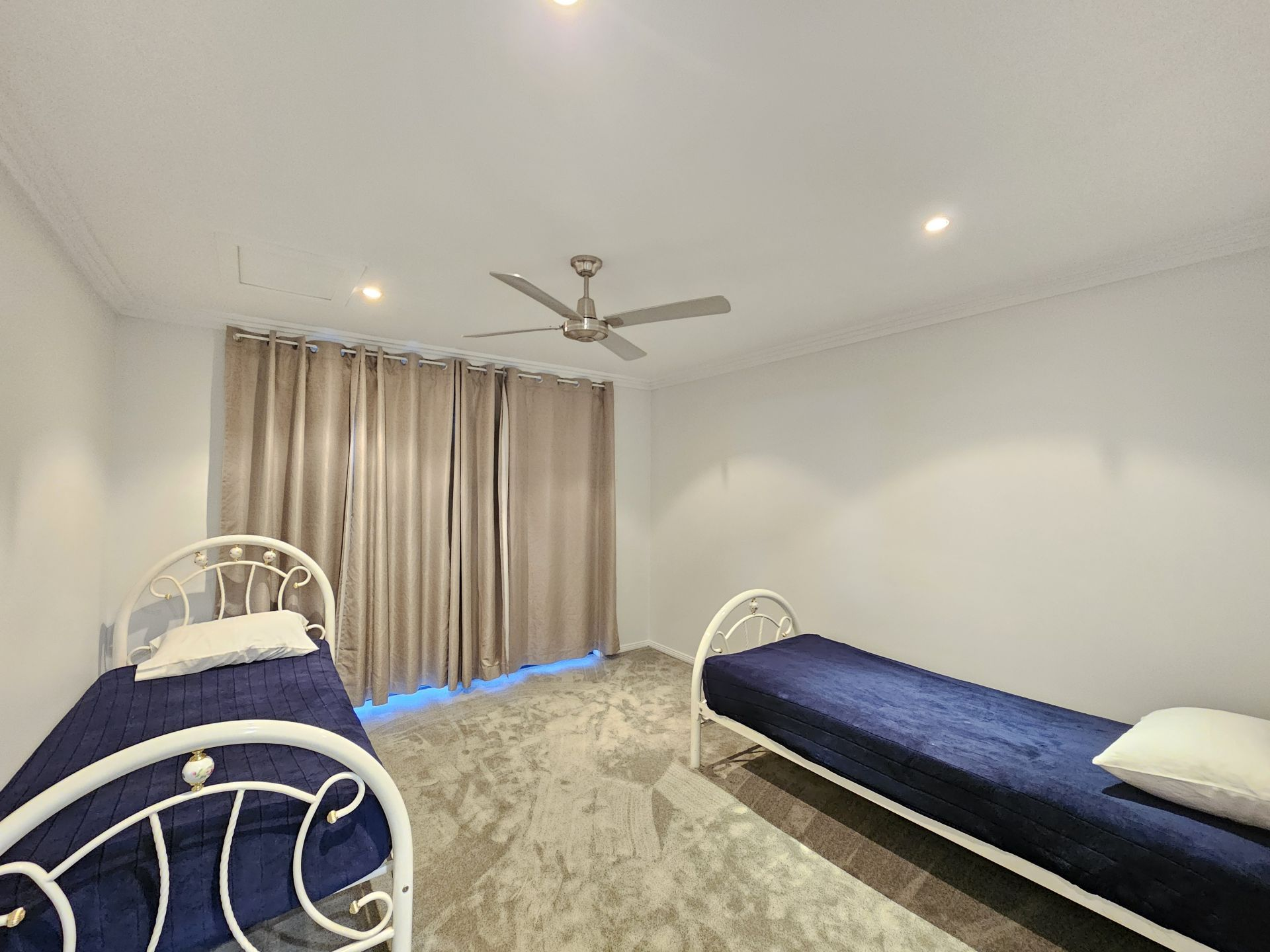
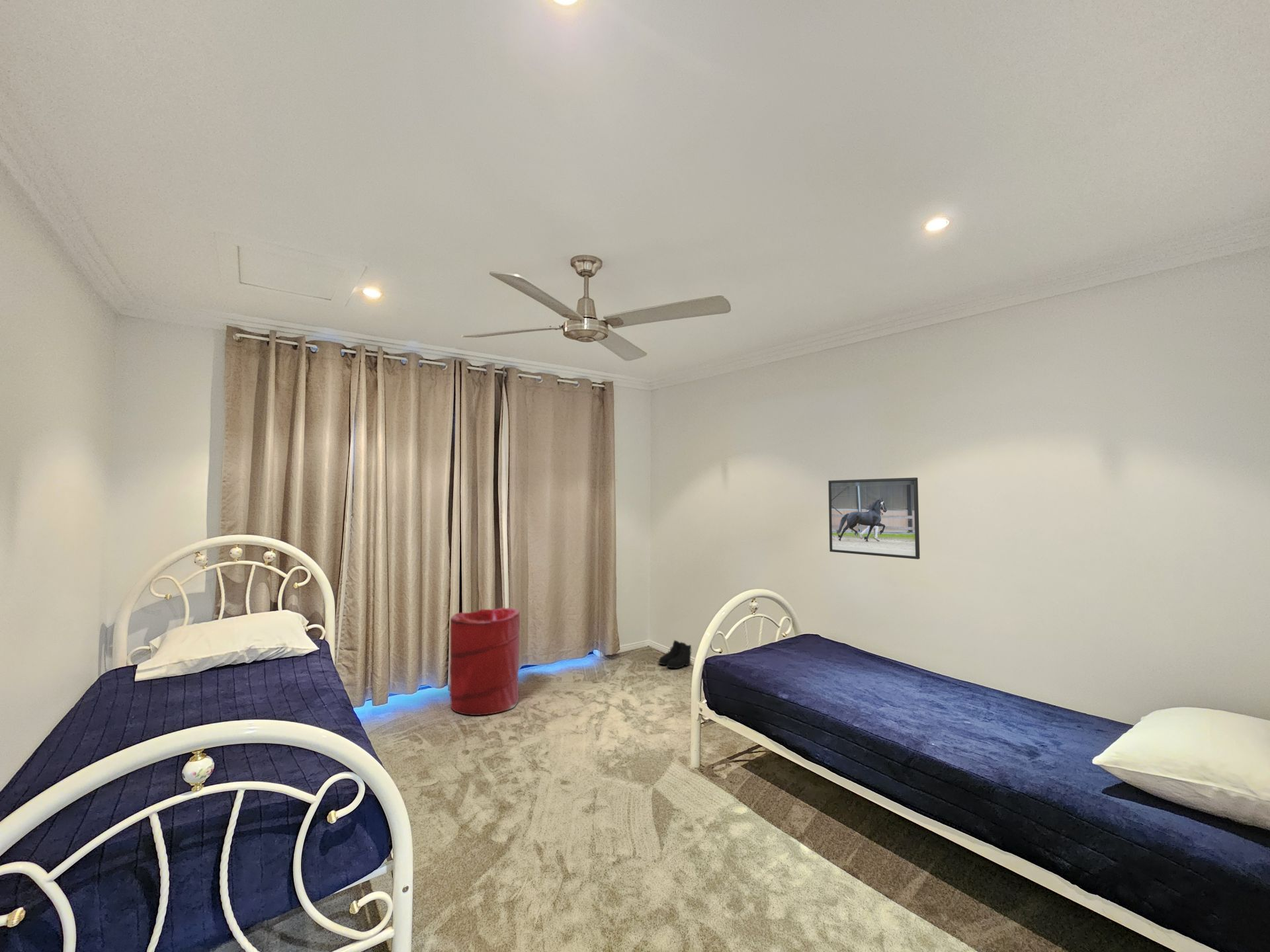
+ laundry hamper (485, 656)
+ boots (675, 653)
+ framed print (870, 517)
